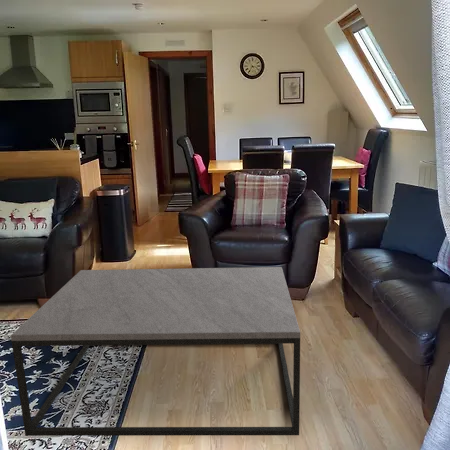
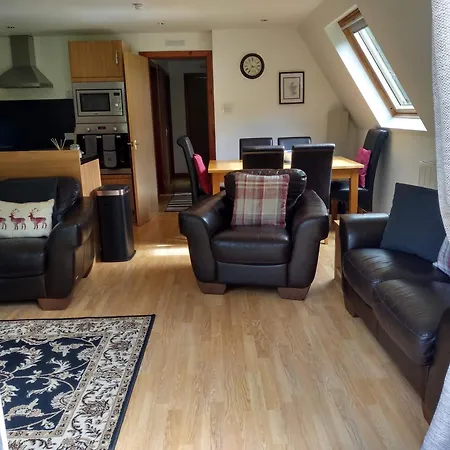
- coffee table (172, 339)
